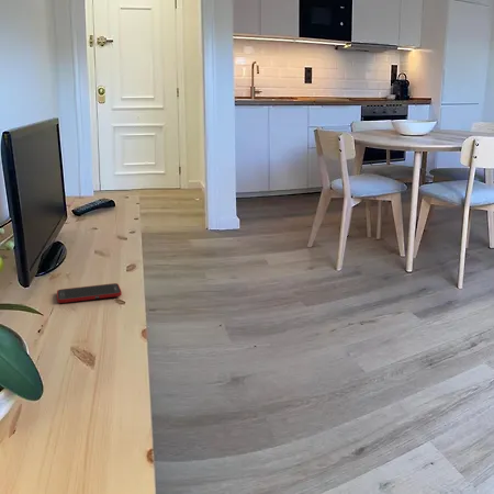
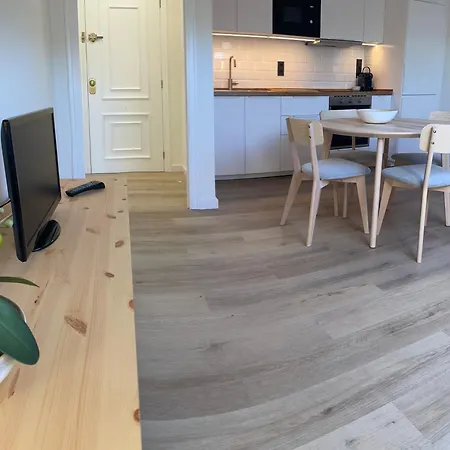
- cell phone (89, 292)
